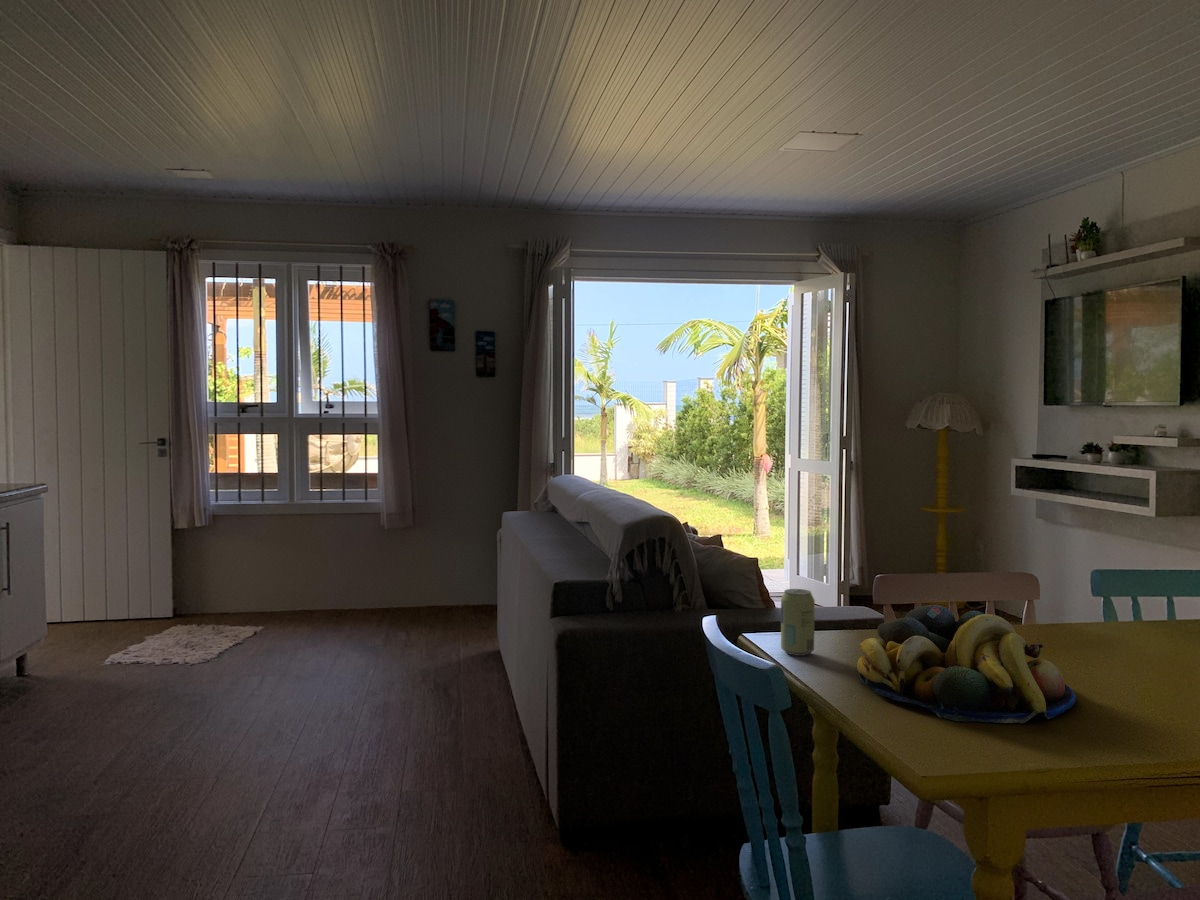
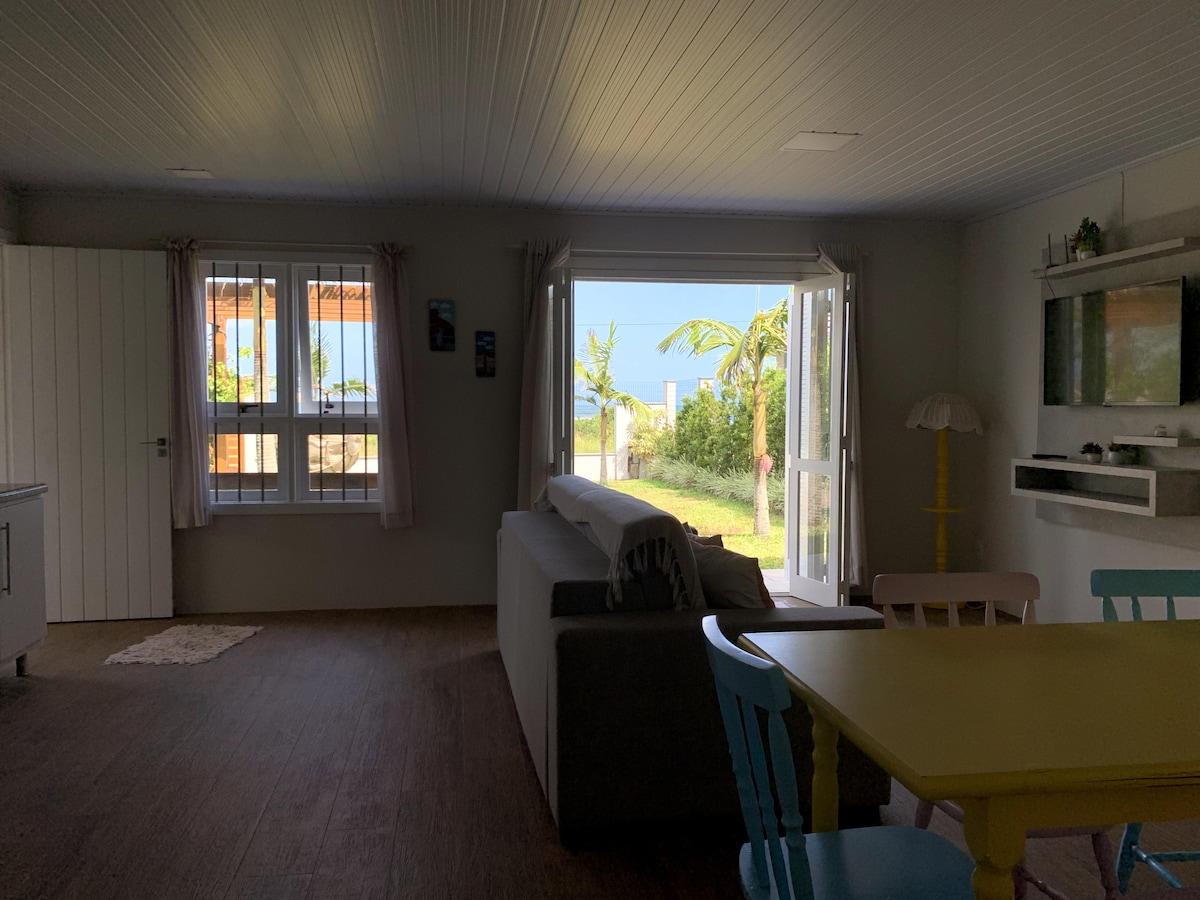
- fruit bowl (964, 651)
- beverage can (797, 621)
